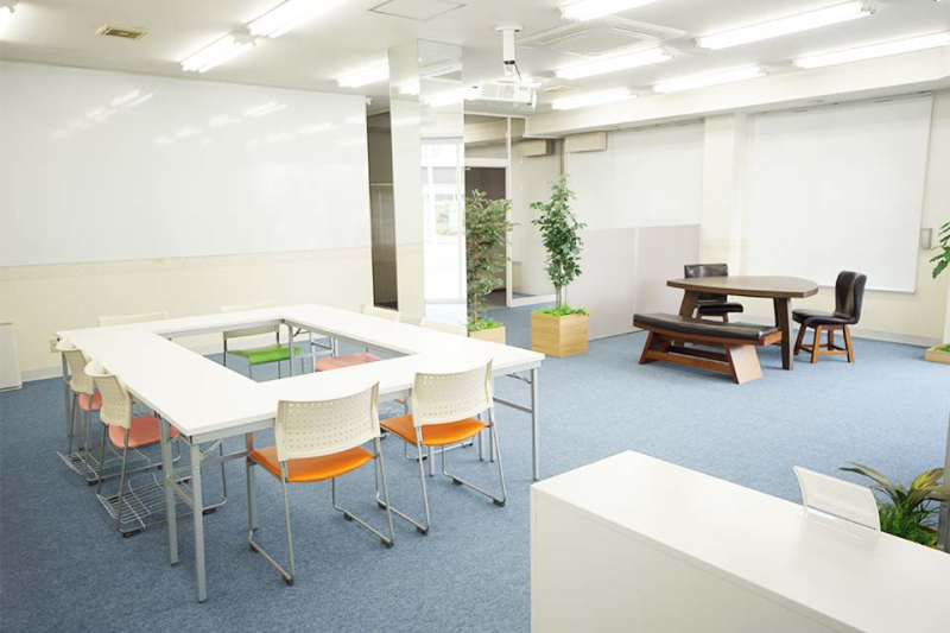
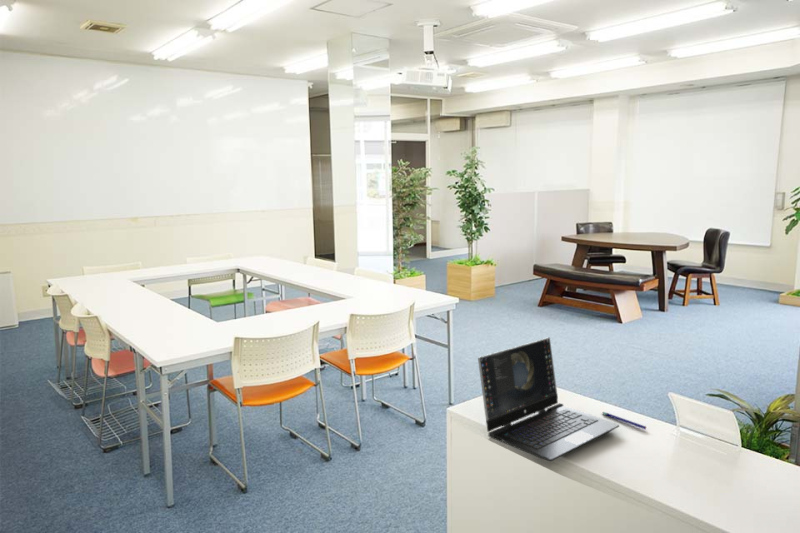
+ laptop (549, 394)
+ pen (623, 420)
